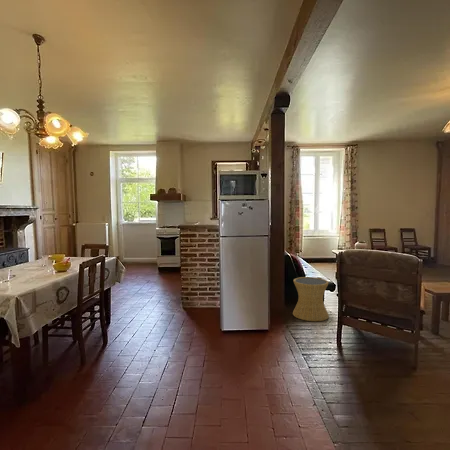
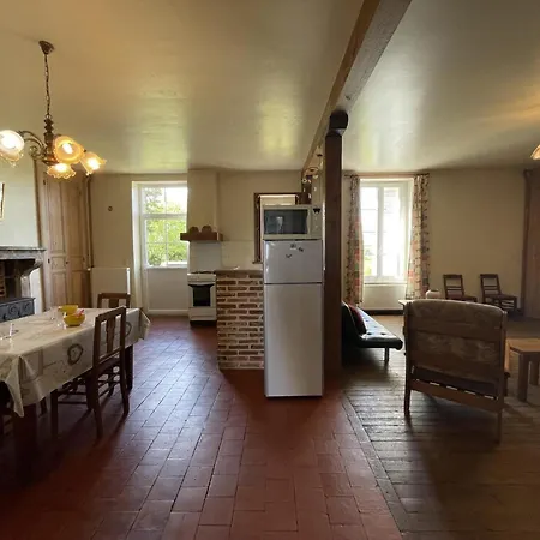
- side table (310, 298)
